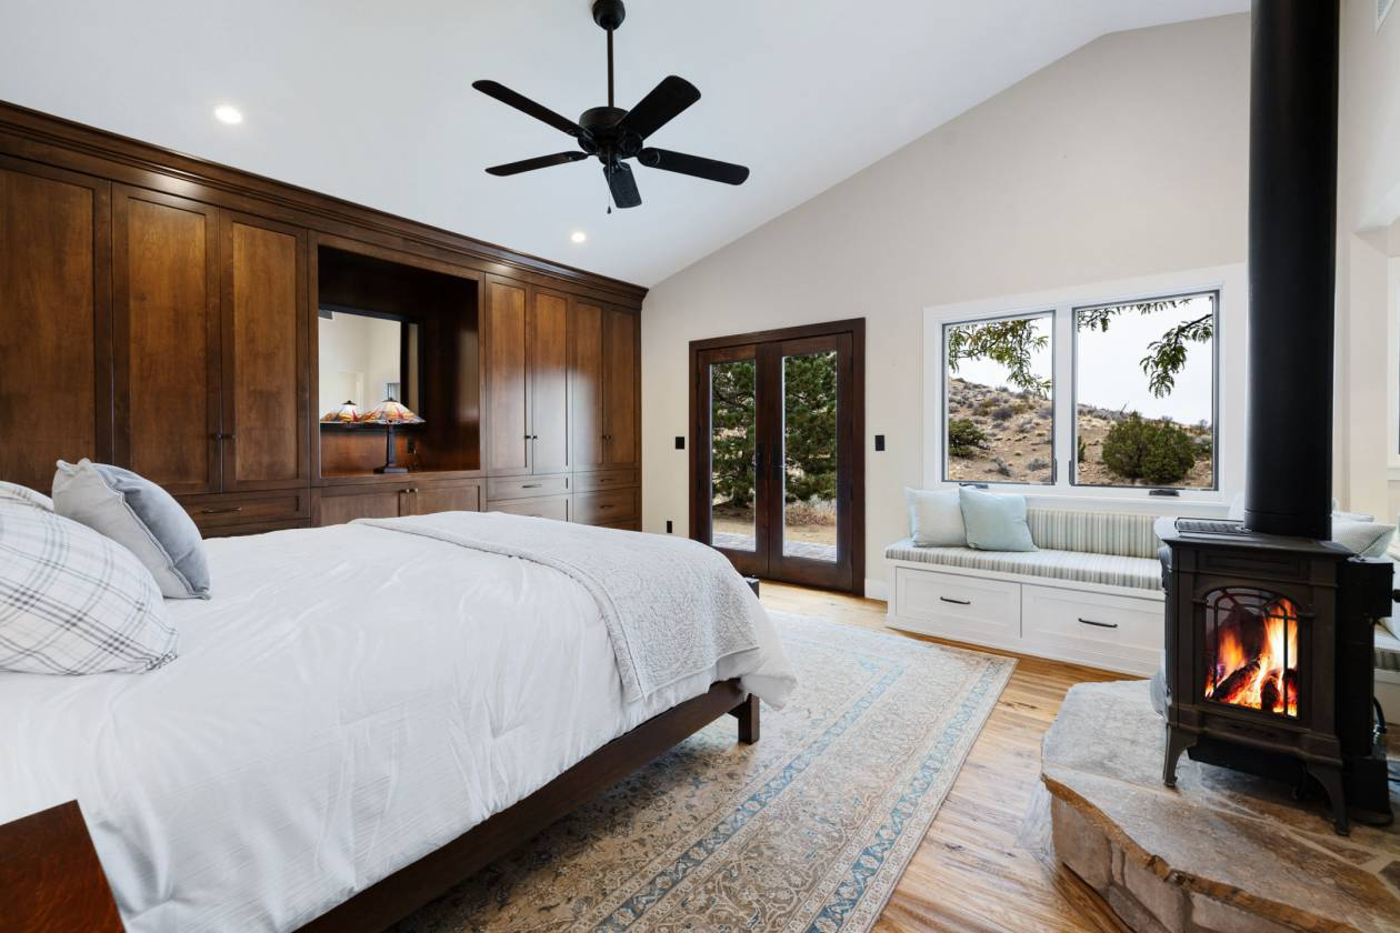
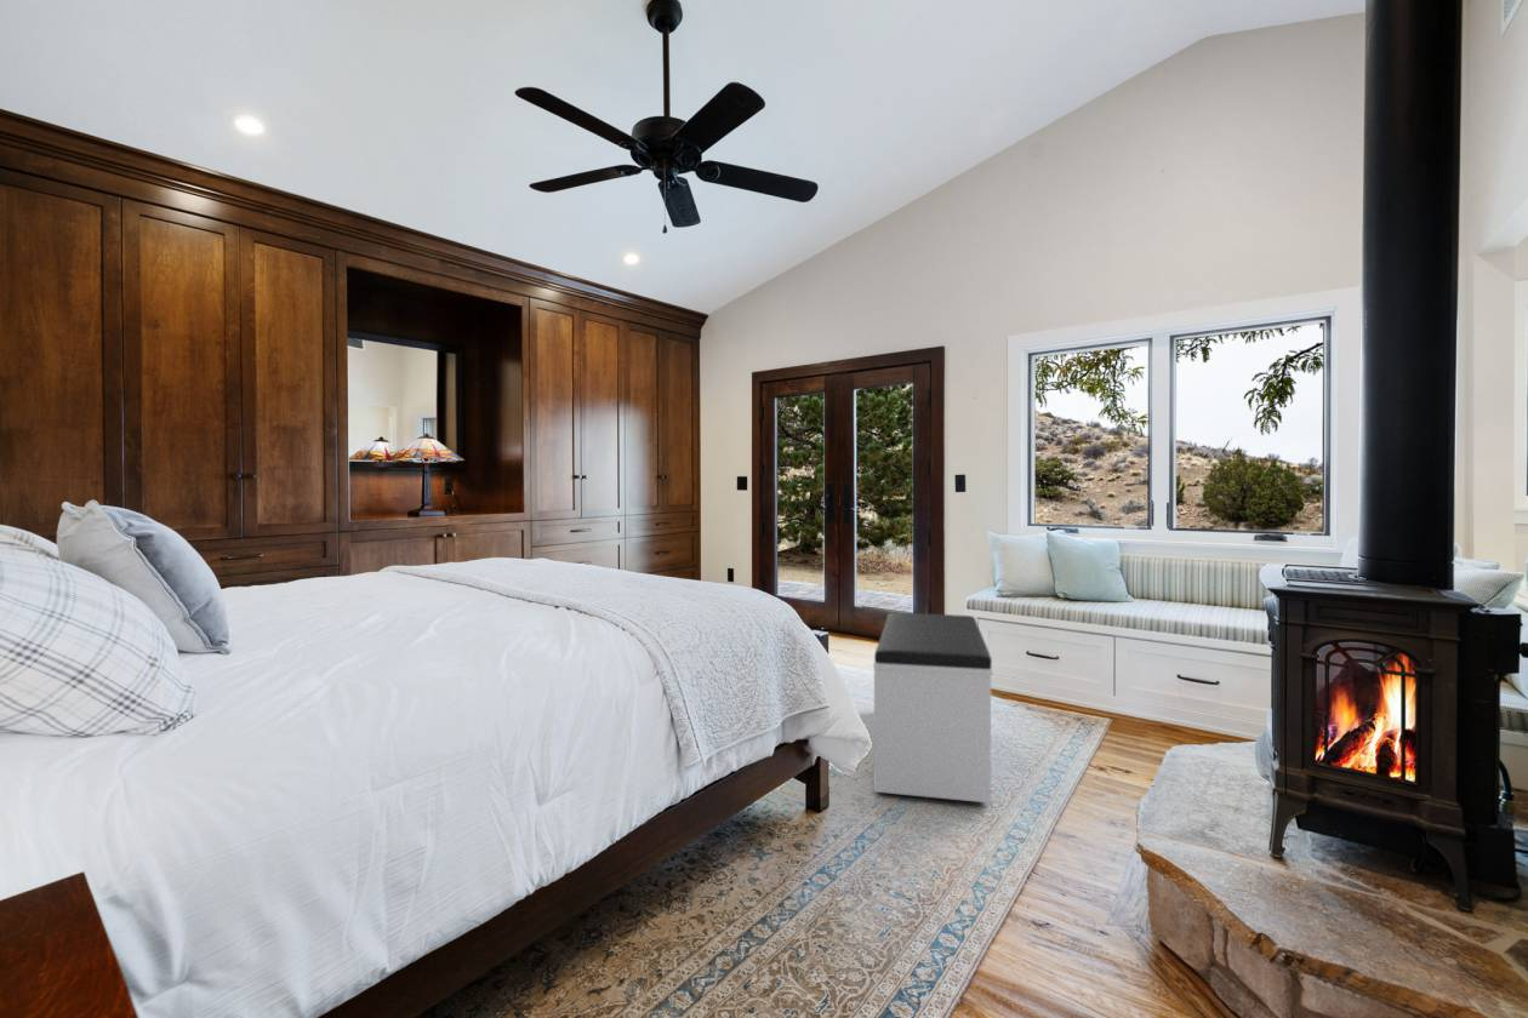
+ bench (930, 691)
